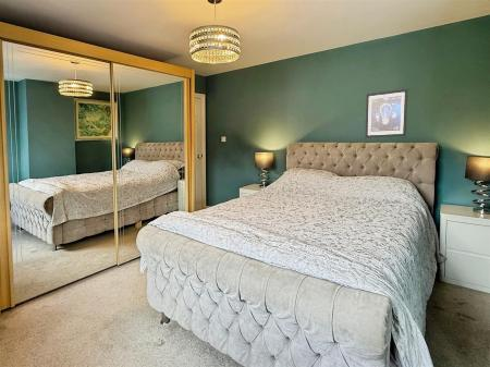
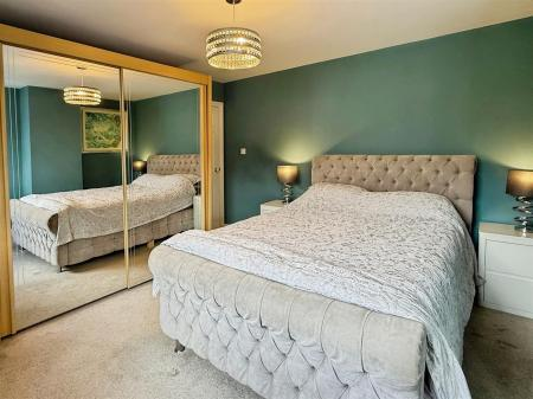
- wall art (385, 114)
